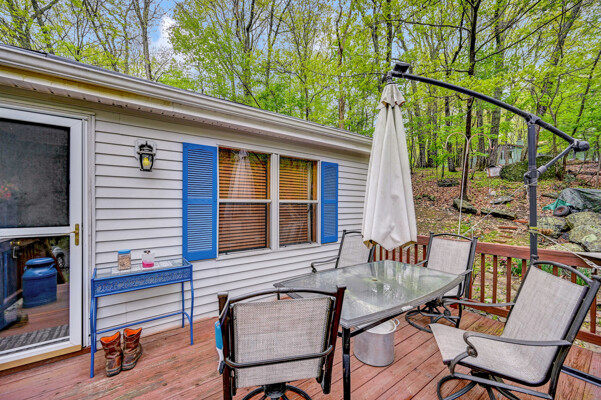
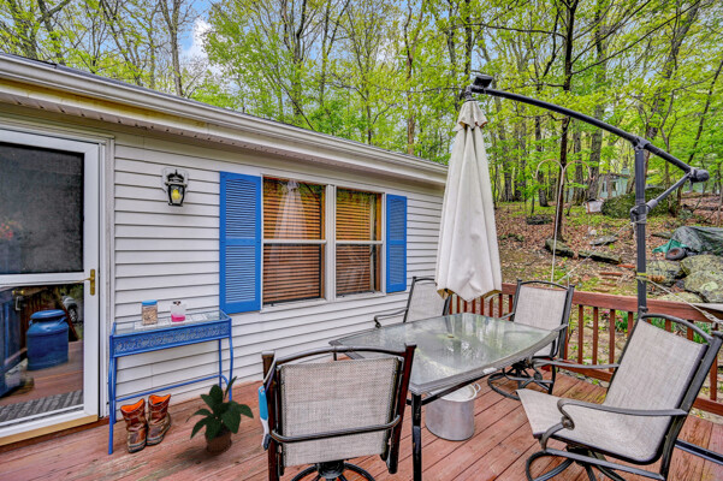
+ potted plant (219, 414)
